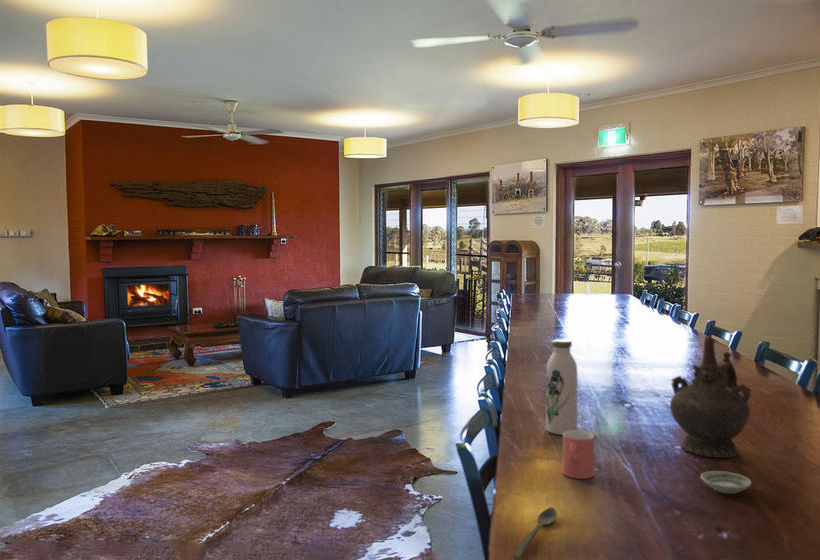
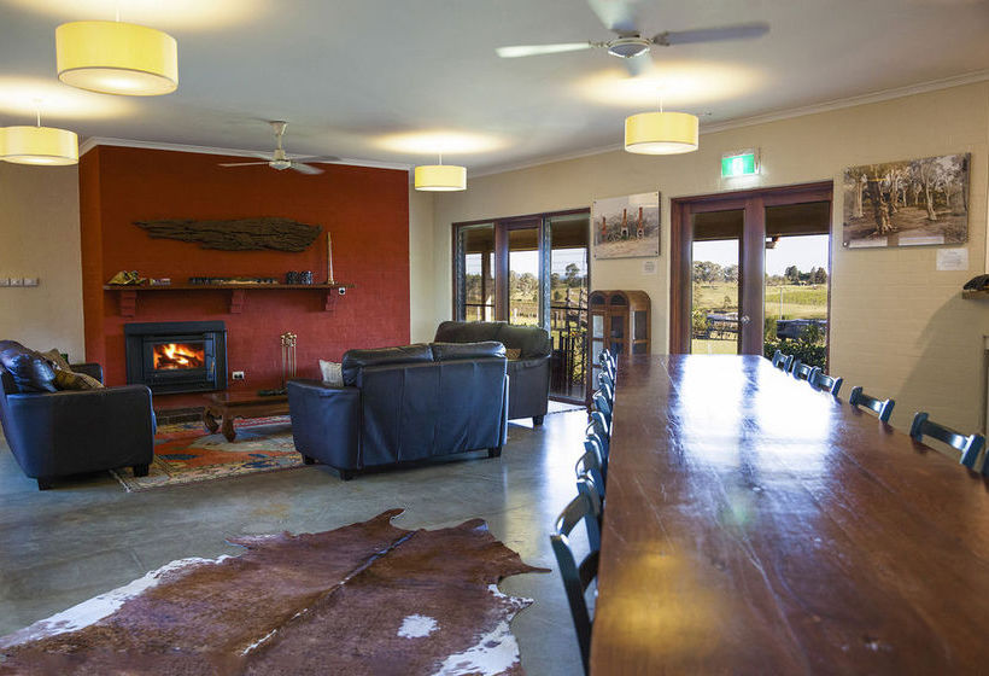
- cup (576, 456)
- saucer (725, 483)
- water bottle (561, 385)
- spoon (535, 530)
- ceremonial vessel (711, 393)
